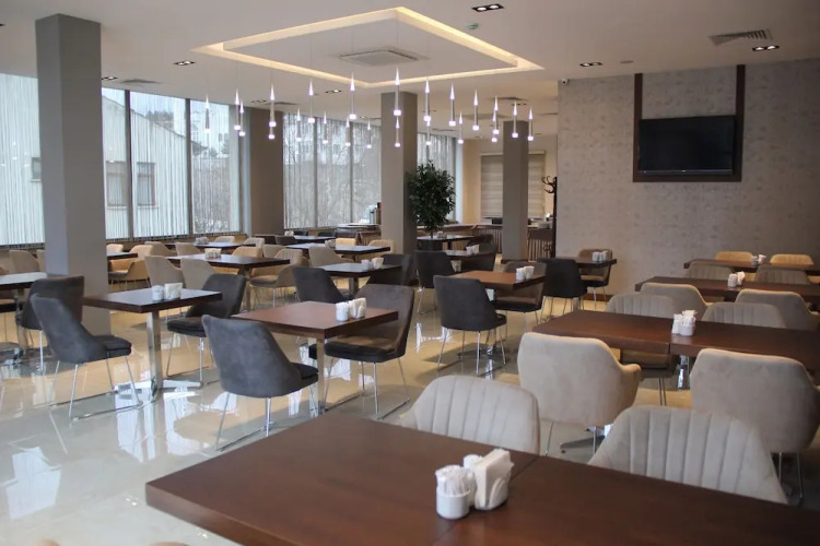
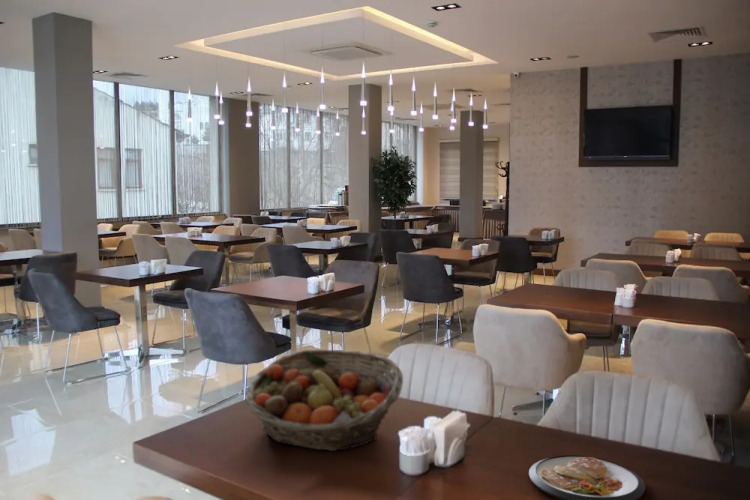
+ fruit basket (324, 396)
+ dish (585, 475)
